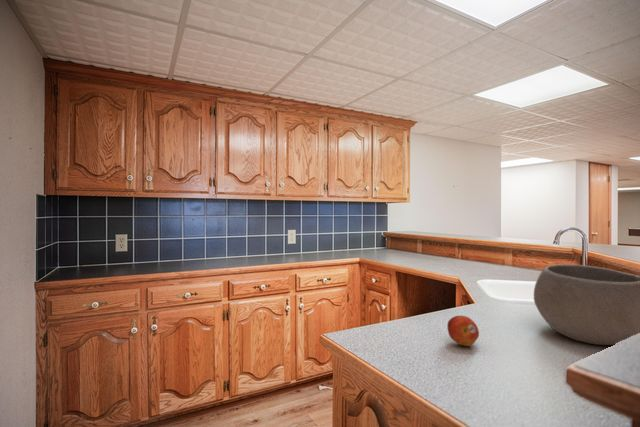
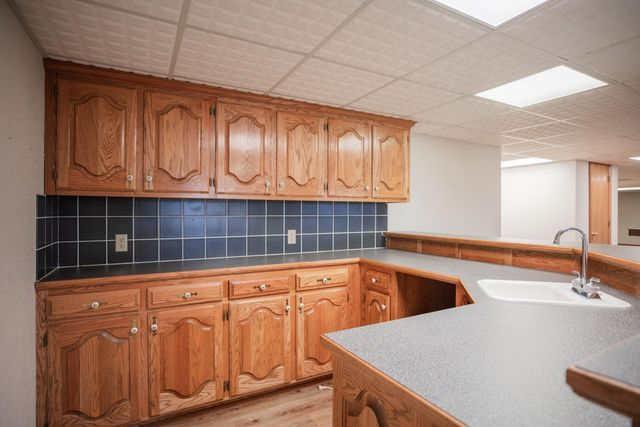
- fruit (463, 331)
- bowl (588, 303)
